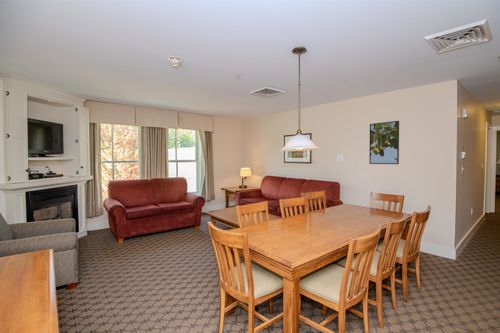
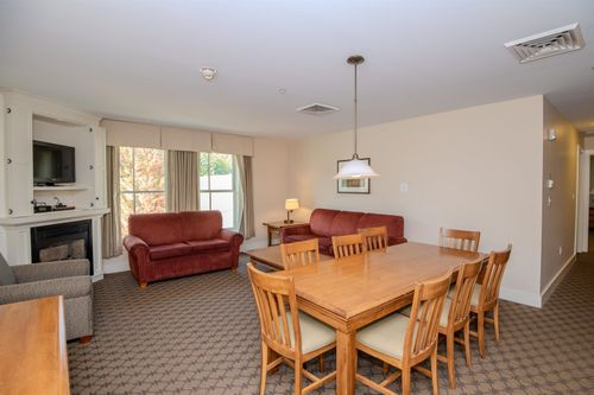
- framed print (383, 143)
